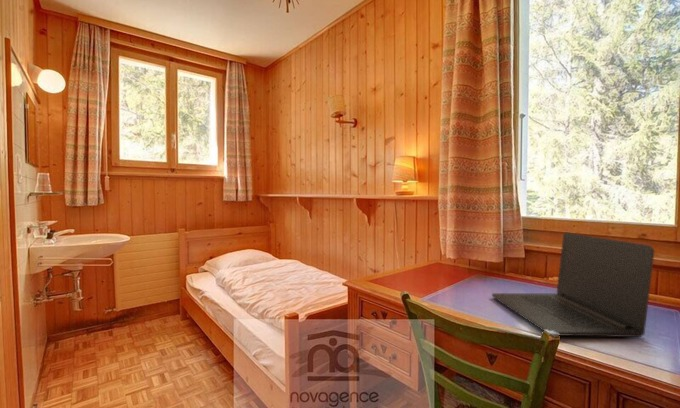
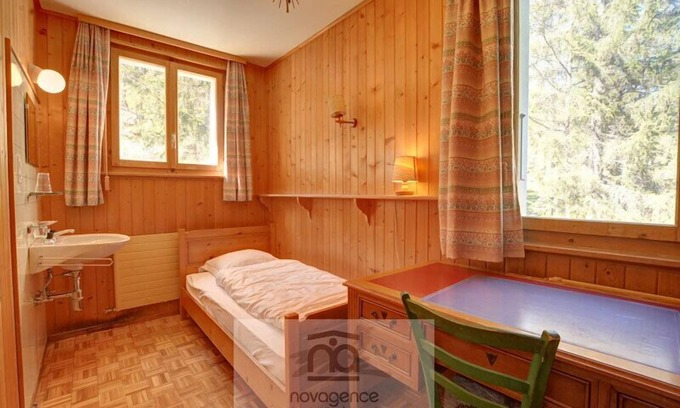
- laptop (558, 276)
